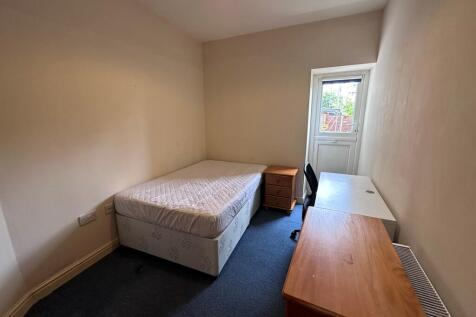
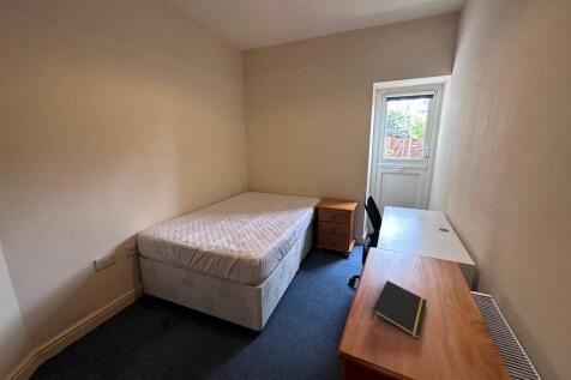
+ notepad (401, 304)
